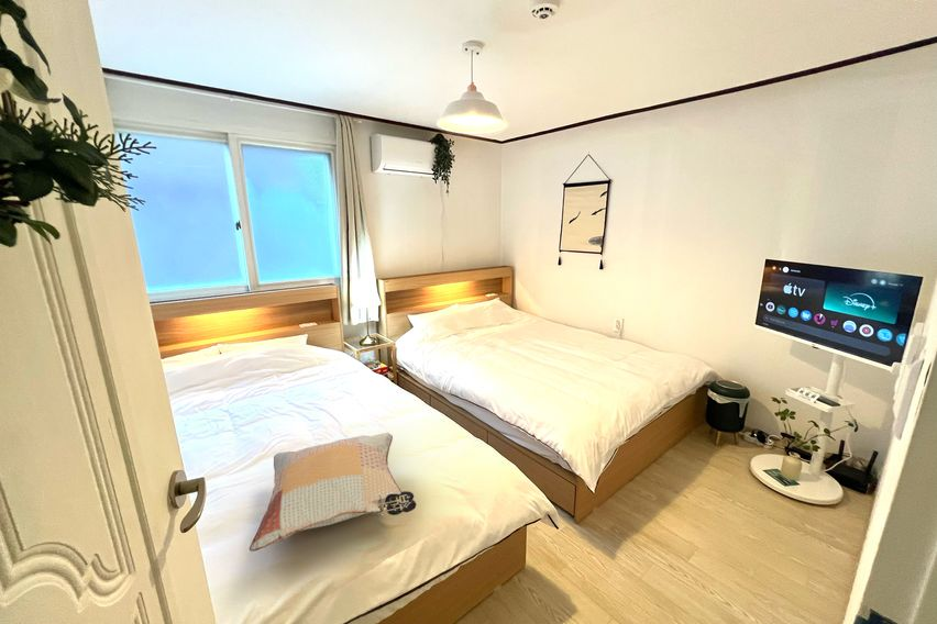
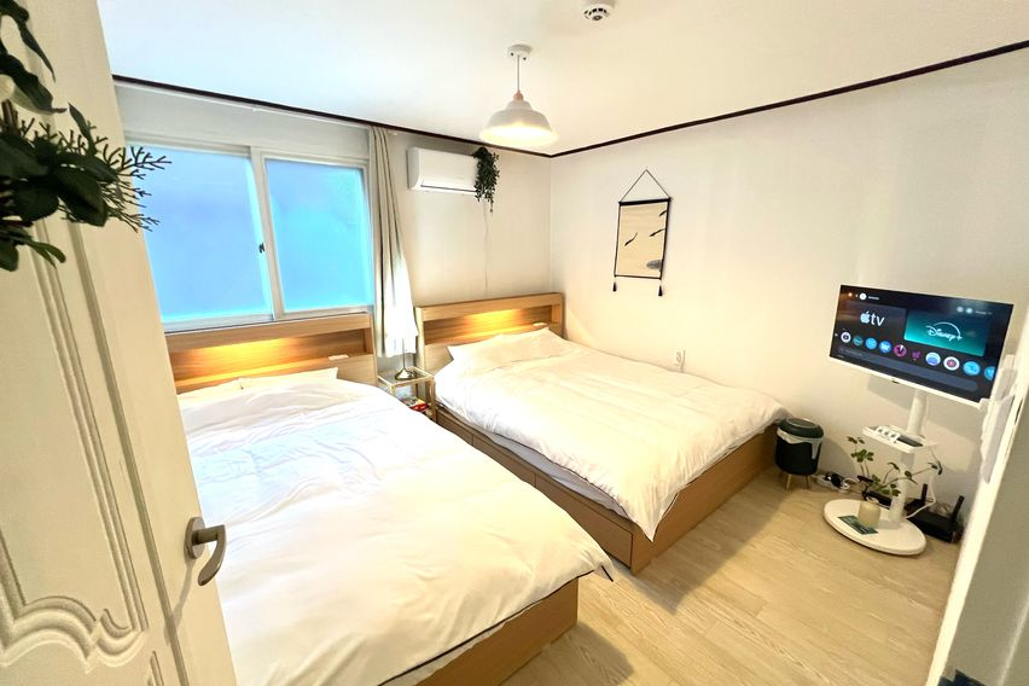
- decorative pillow (338, 478)
